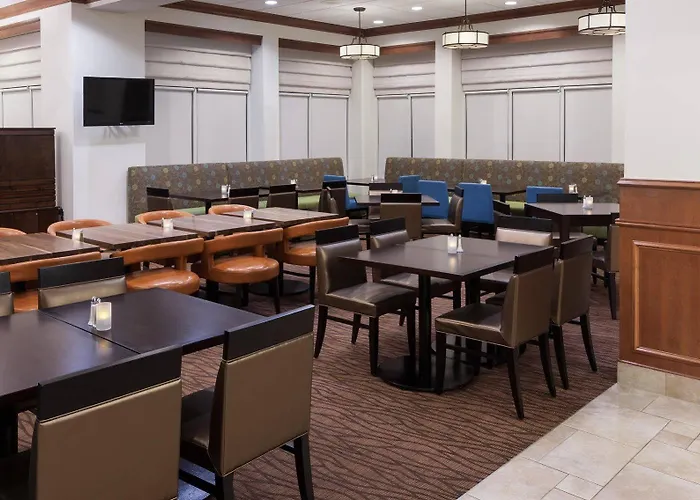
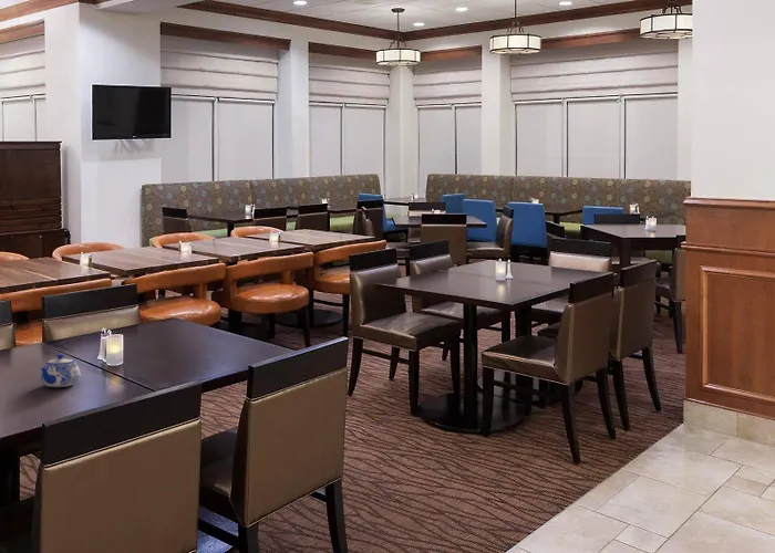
+ teapot (59, 369)
